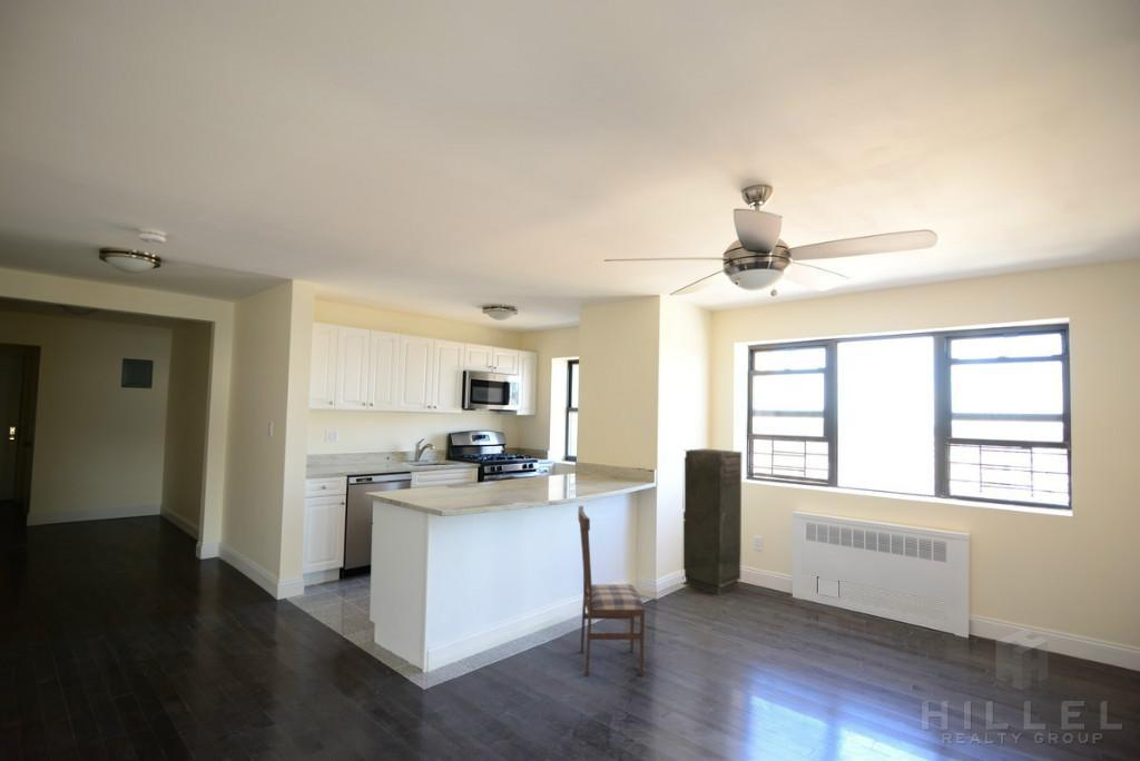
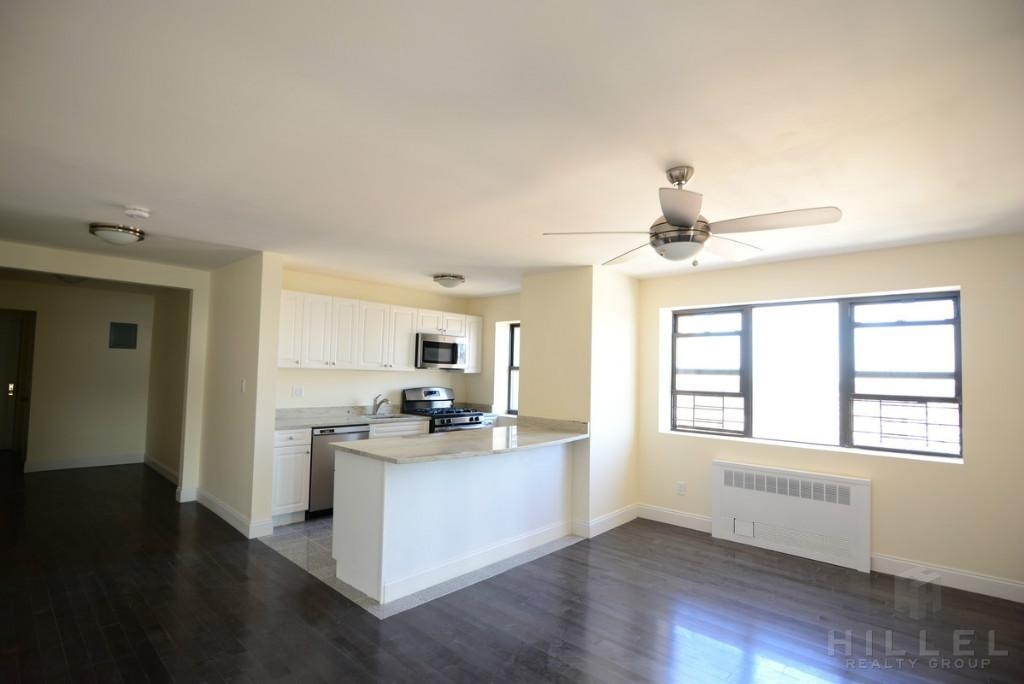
- dining chair (608, 586)
- storage cabinet (712, 517)
